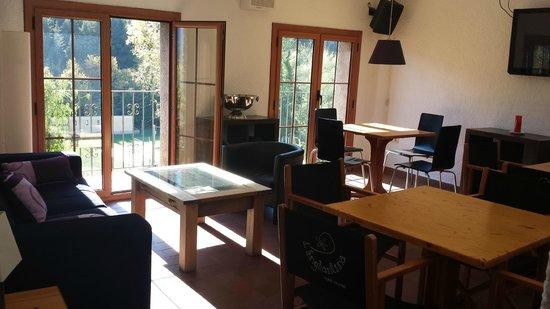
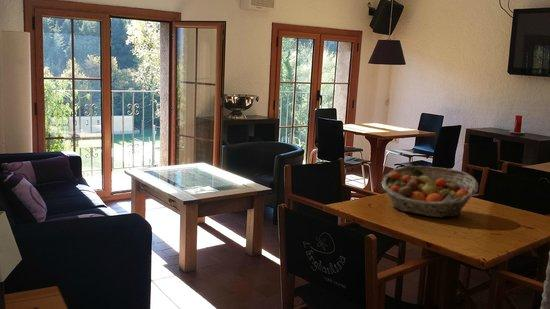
+ fruit basket (428, 190)
